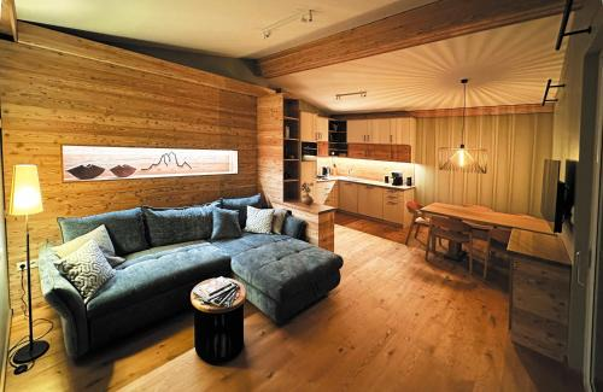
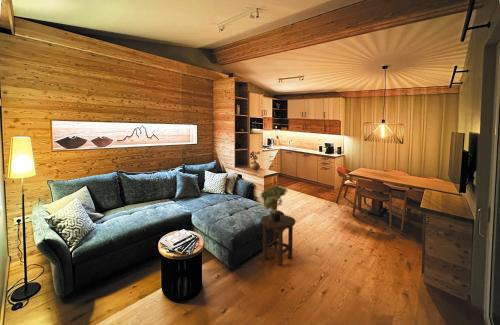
+ potted plant (276, 201)
+ stool (277, 239)
